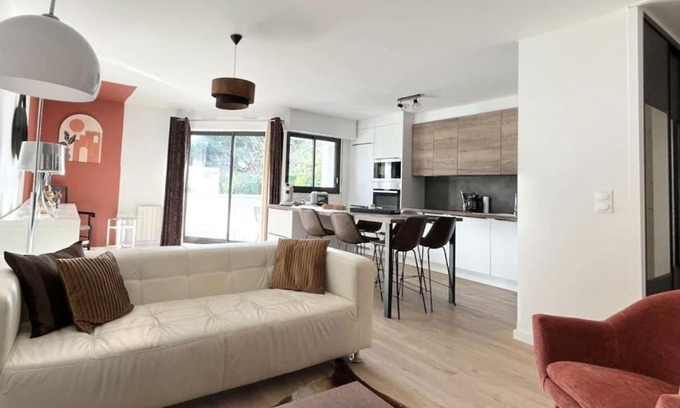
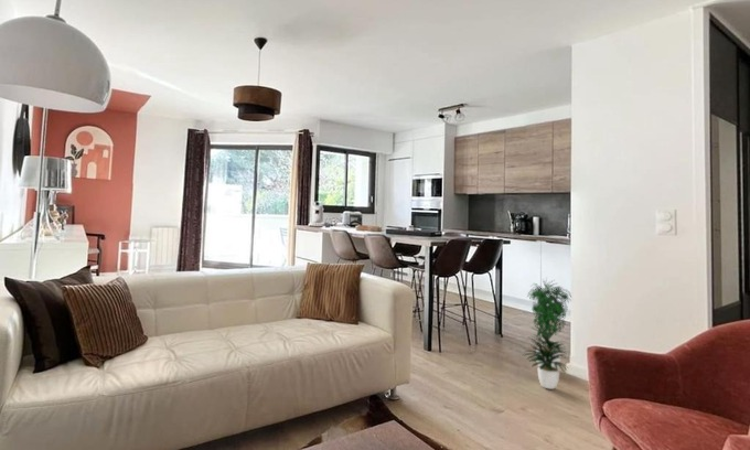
+ potted plant (547, 328)
